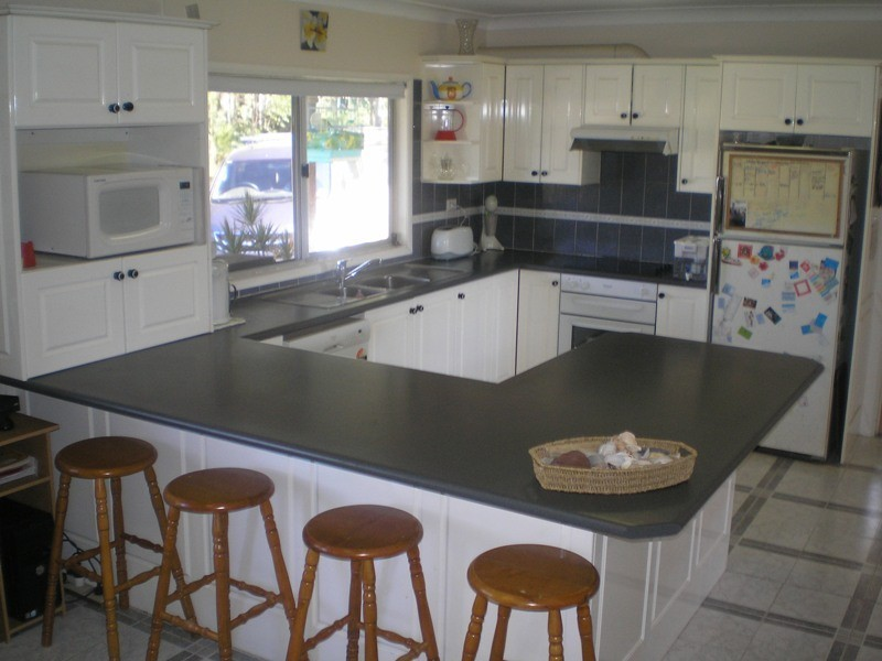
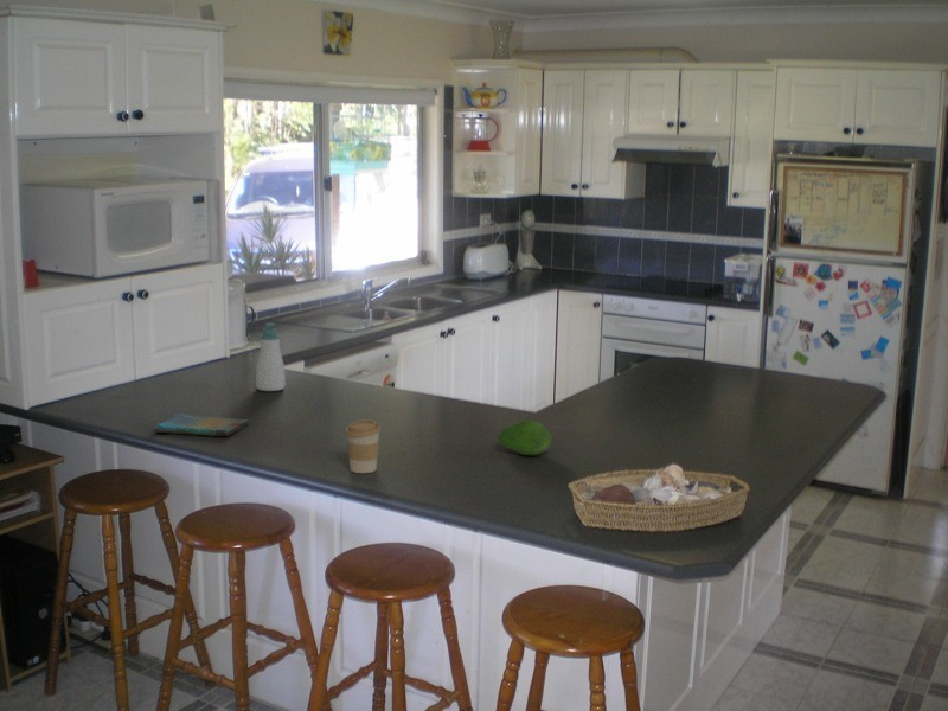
+ fruit (524, 437)
+ soap bottle (270, 356)
+ coffee cup (363, 446)
+ dish towel (201, 424)
